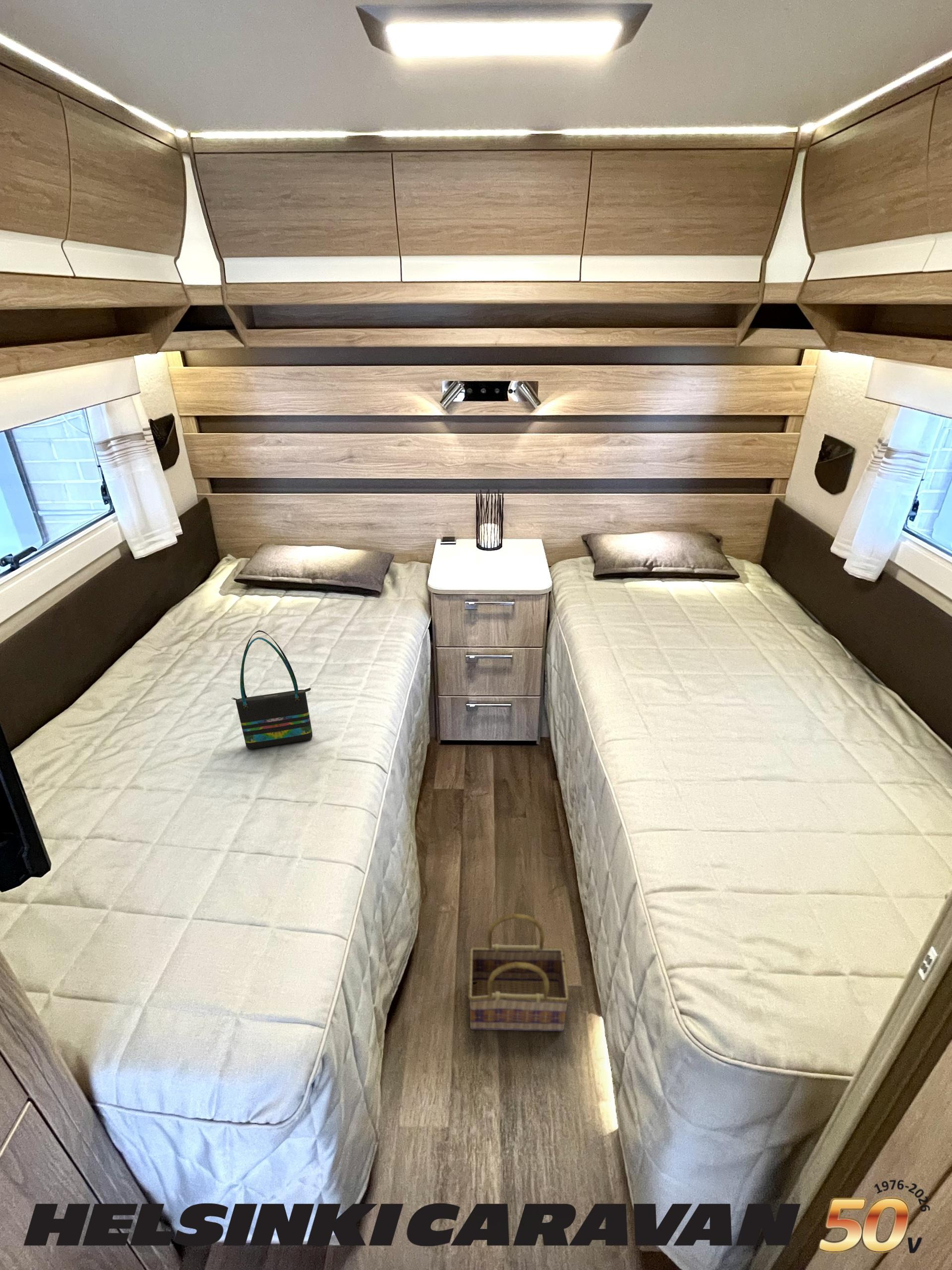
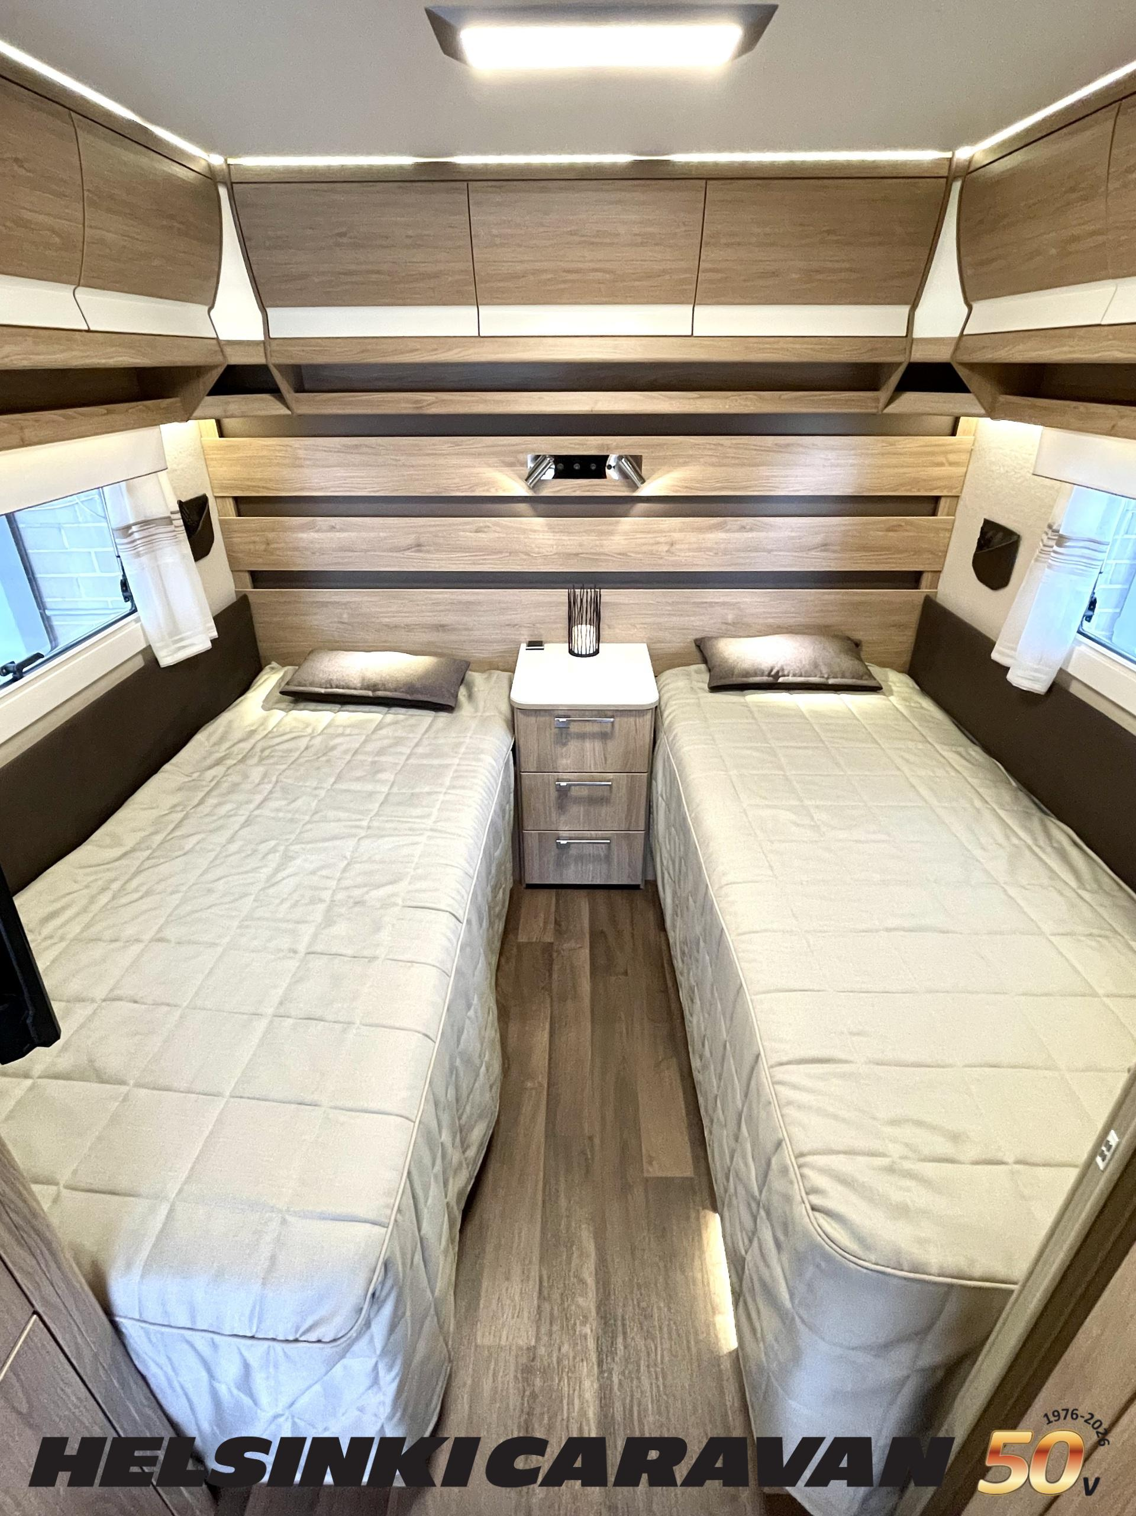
- tote bag (272, 694)
- basket (518, 973)
